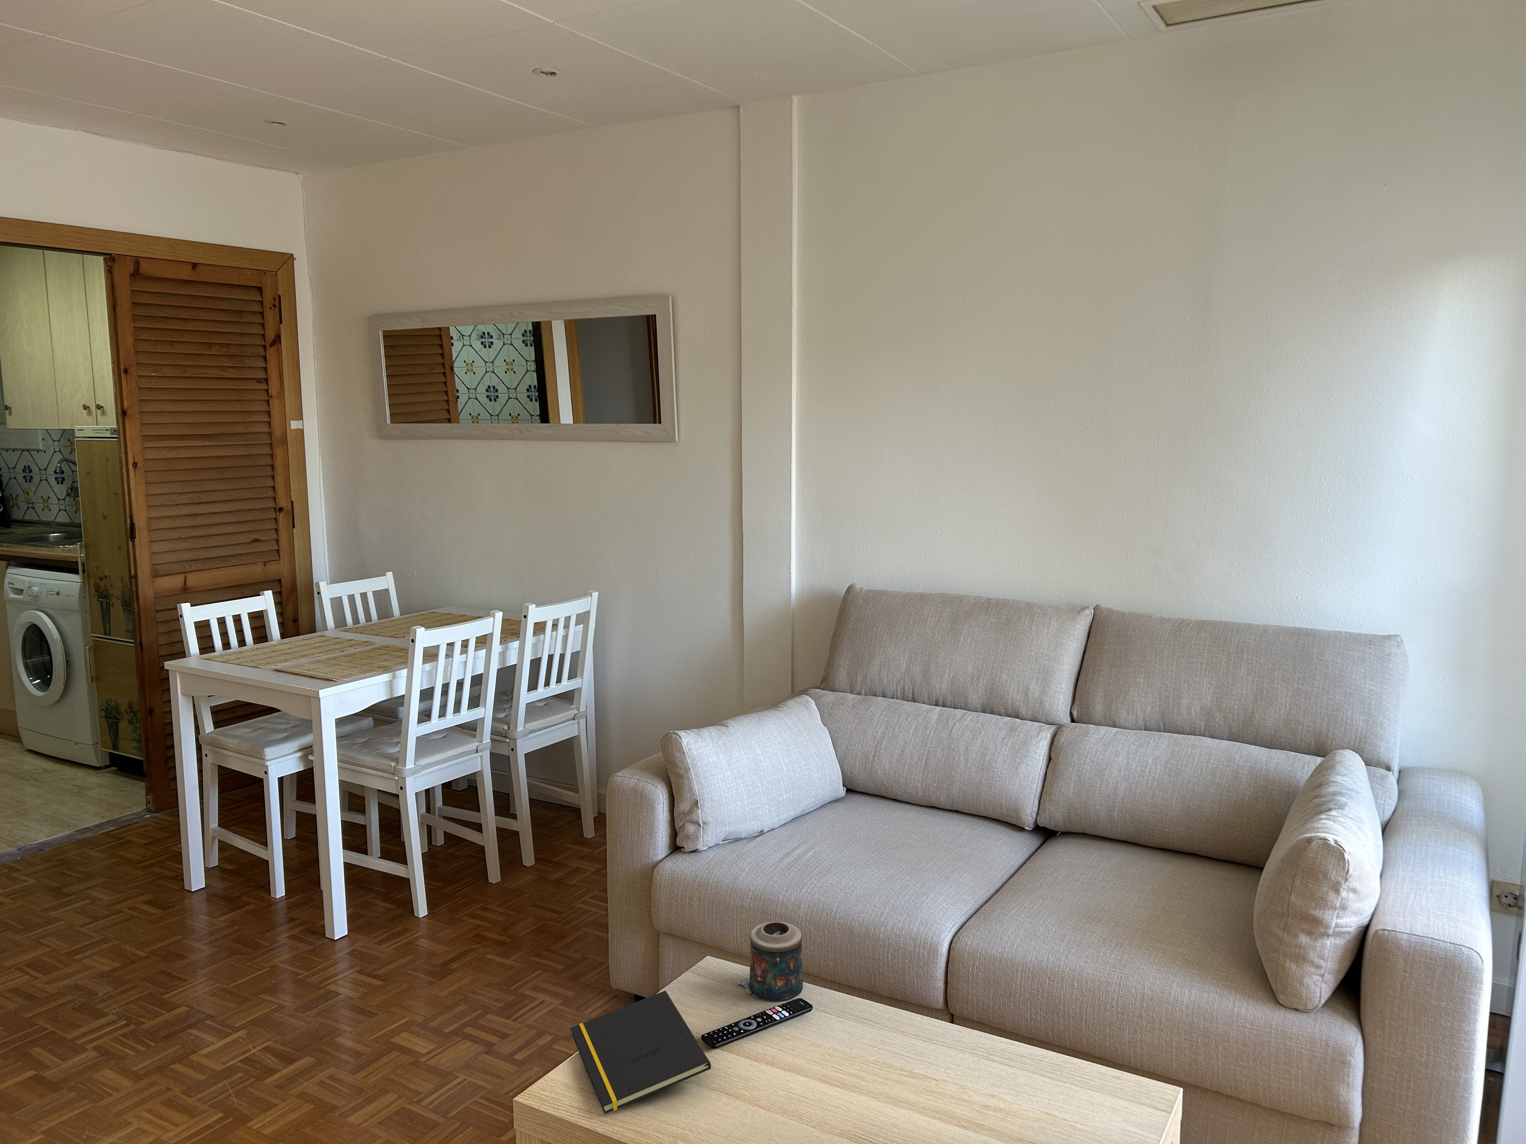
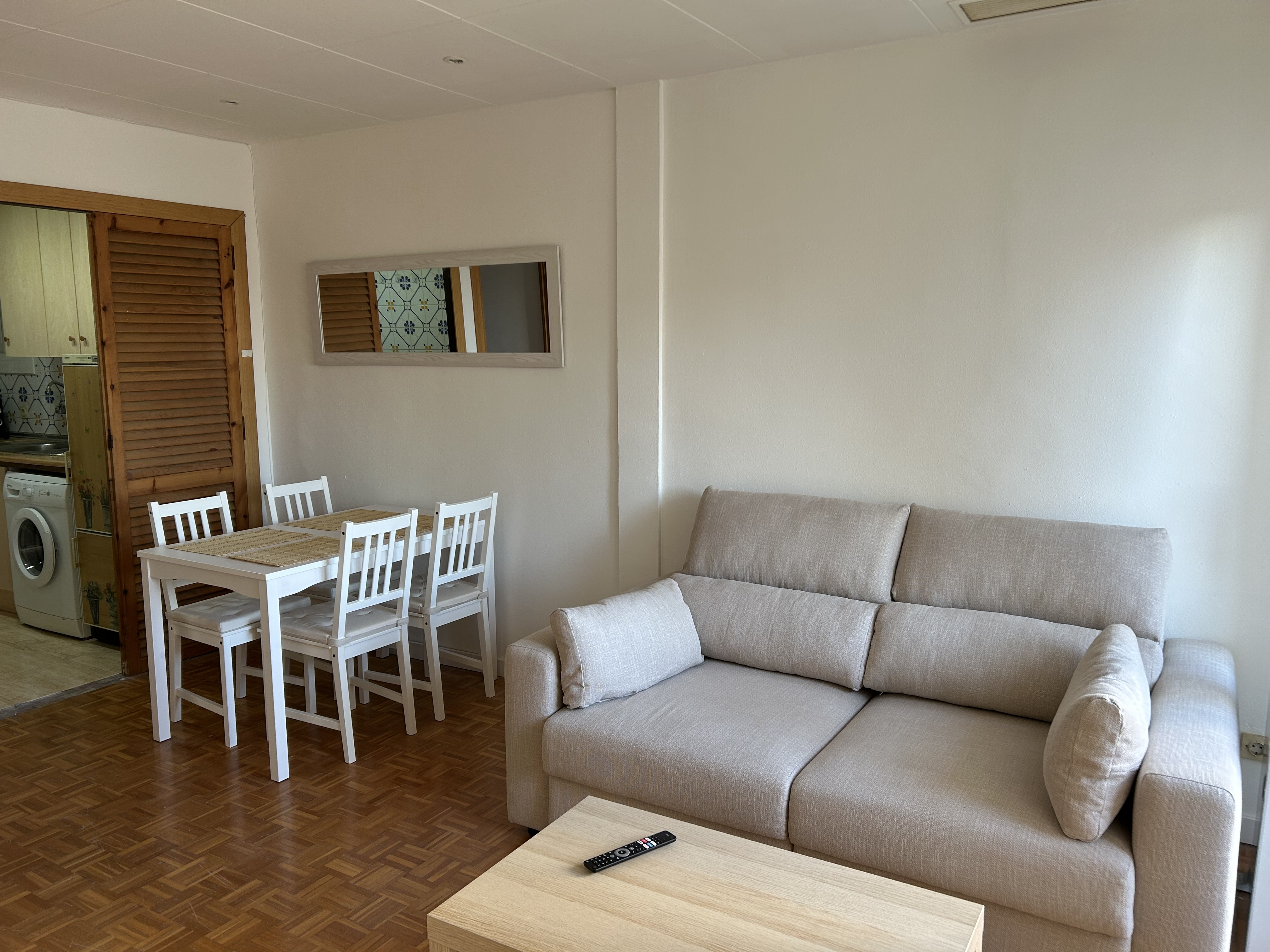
- candle (769, 955)
- notepad (637, 1048)
